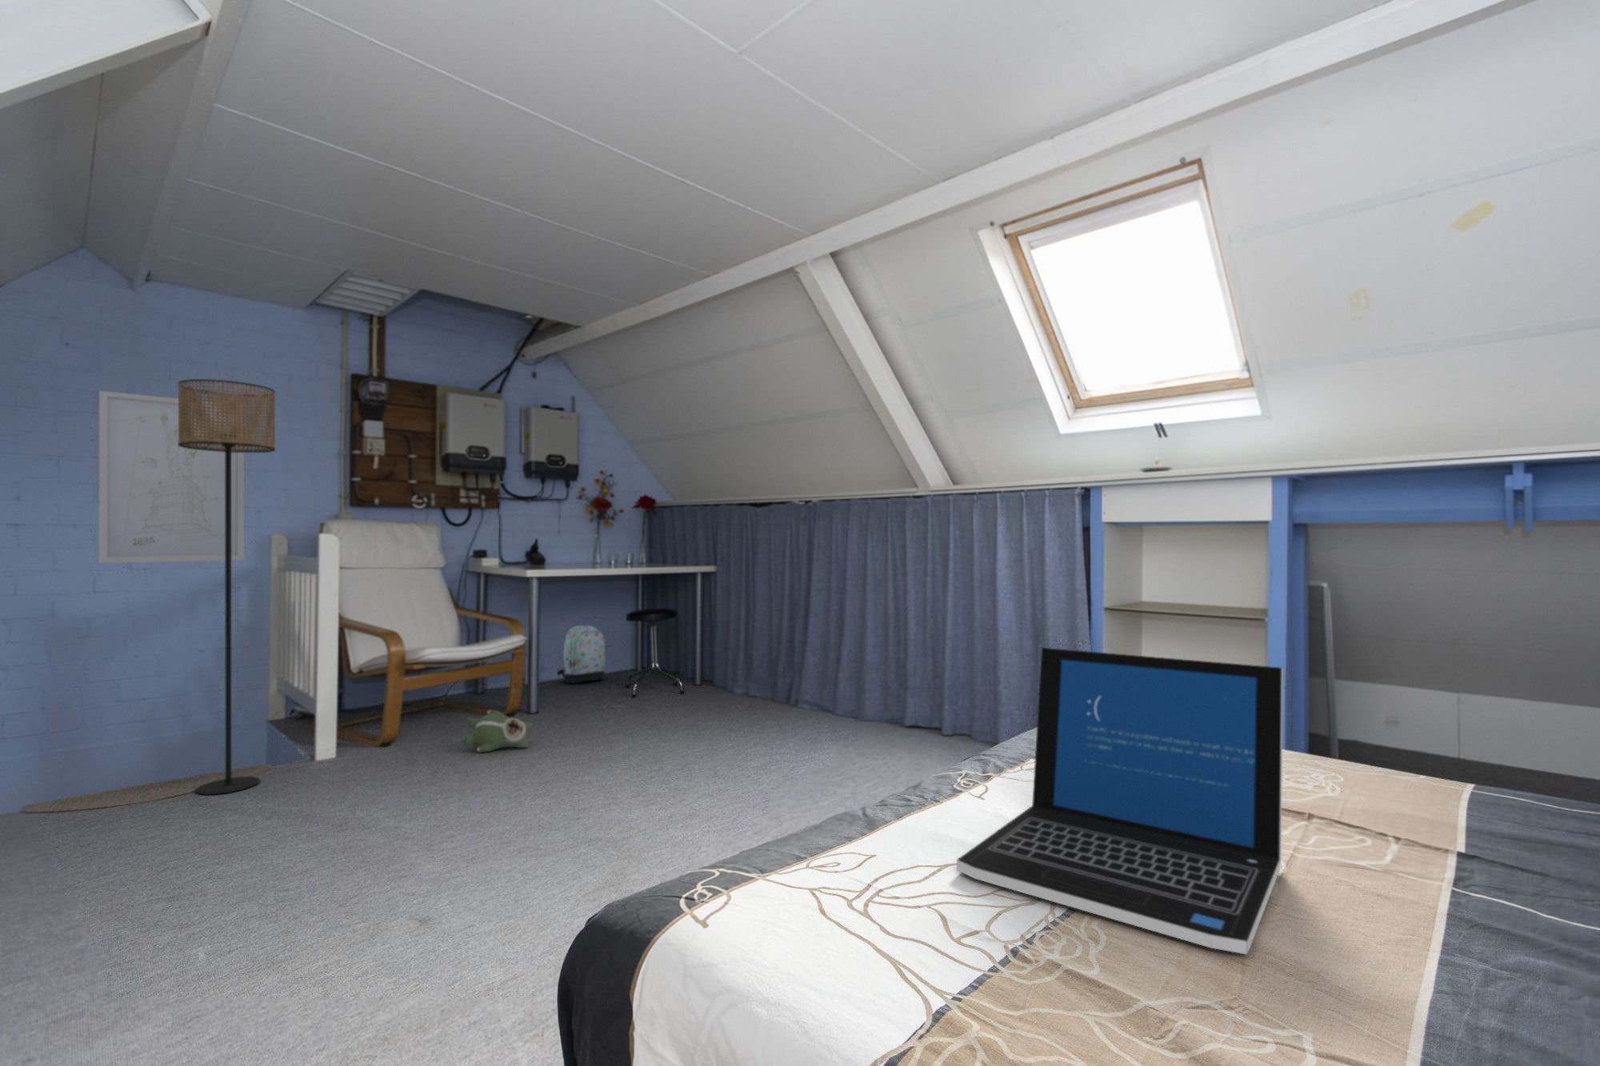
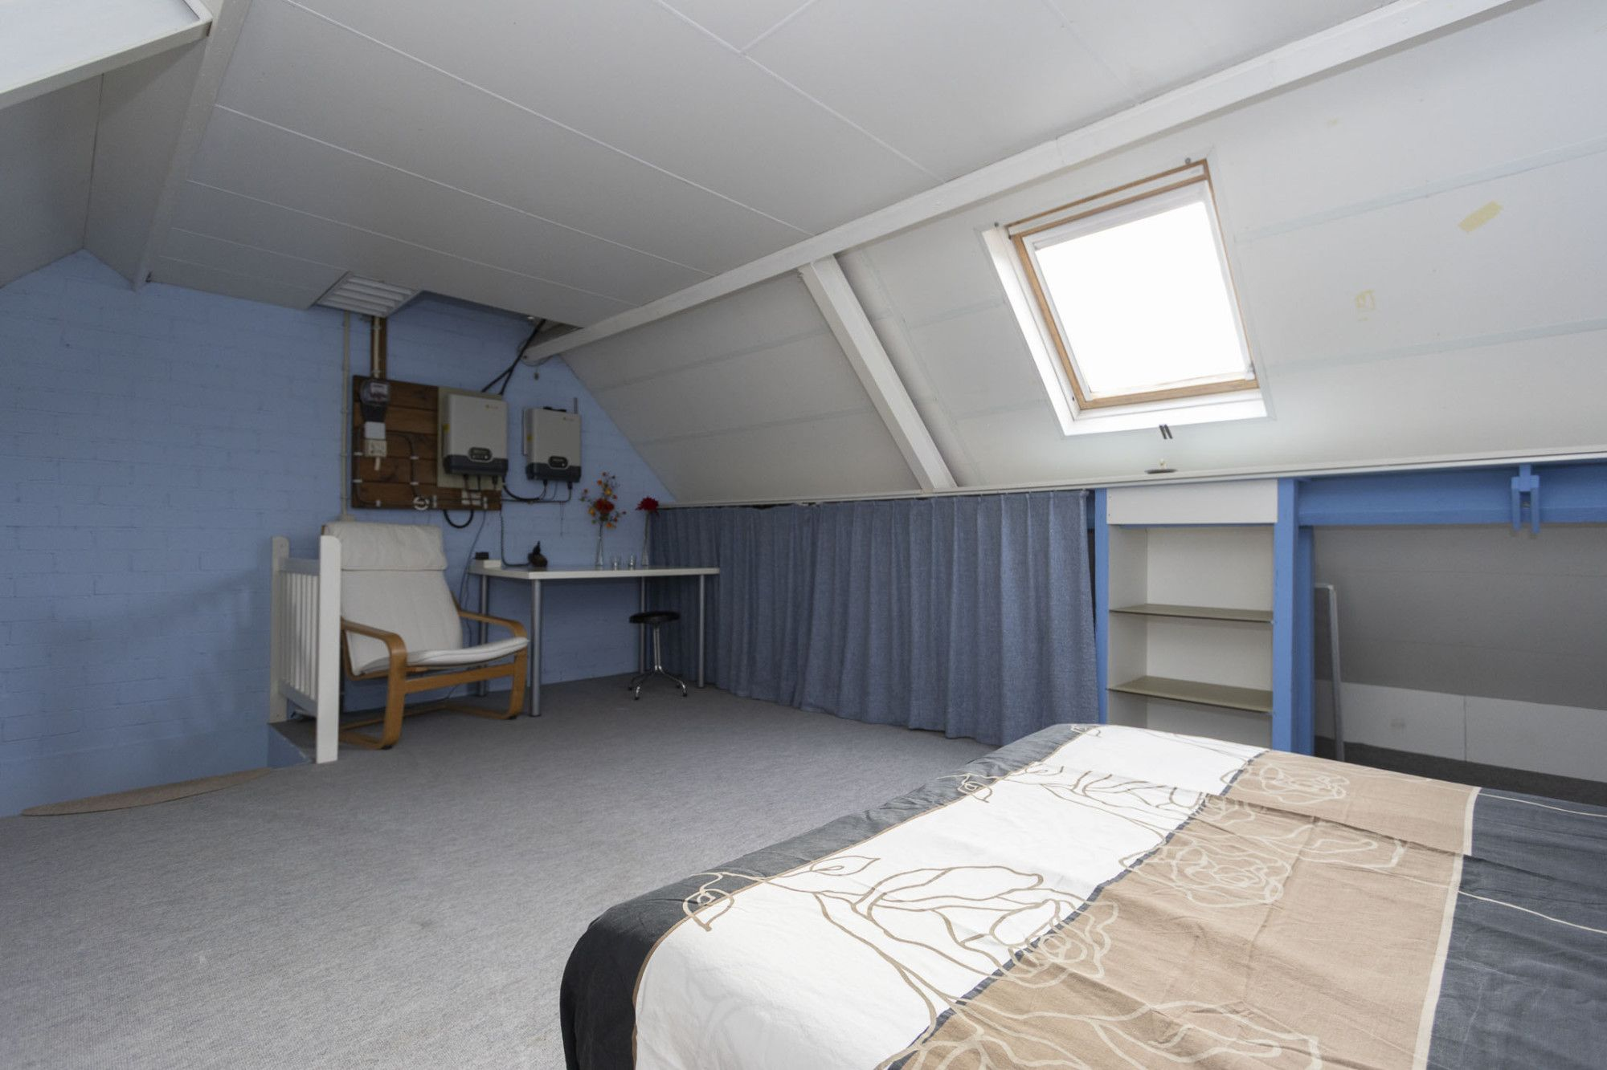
- backpack (585, 652)
- laptop (1123, 767)
- wall art (175, 479)
- floor lamp (228, 587)
- plush toy (497, 730)
